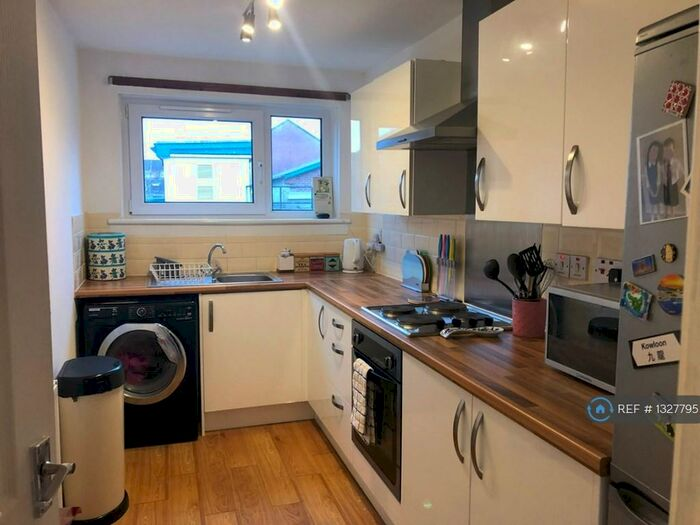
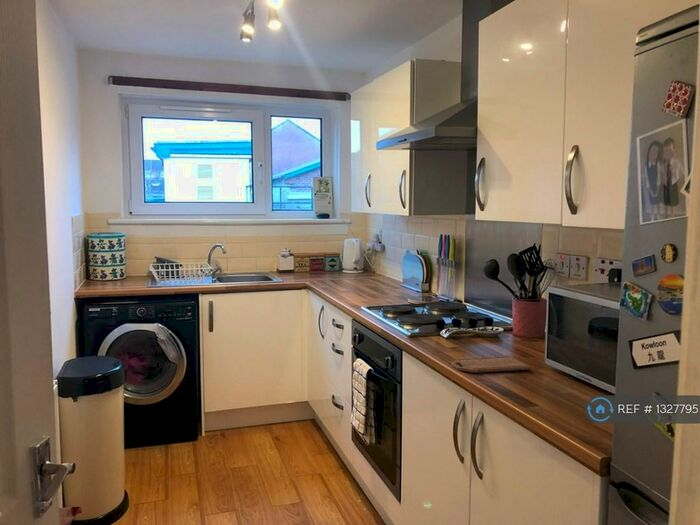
+ cutting board (487, 364)
